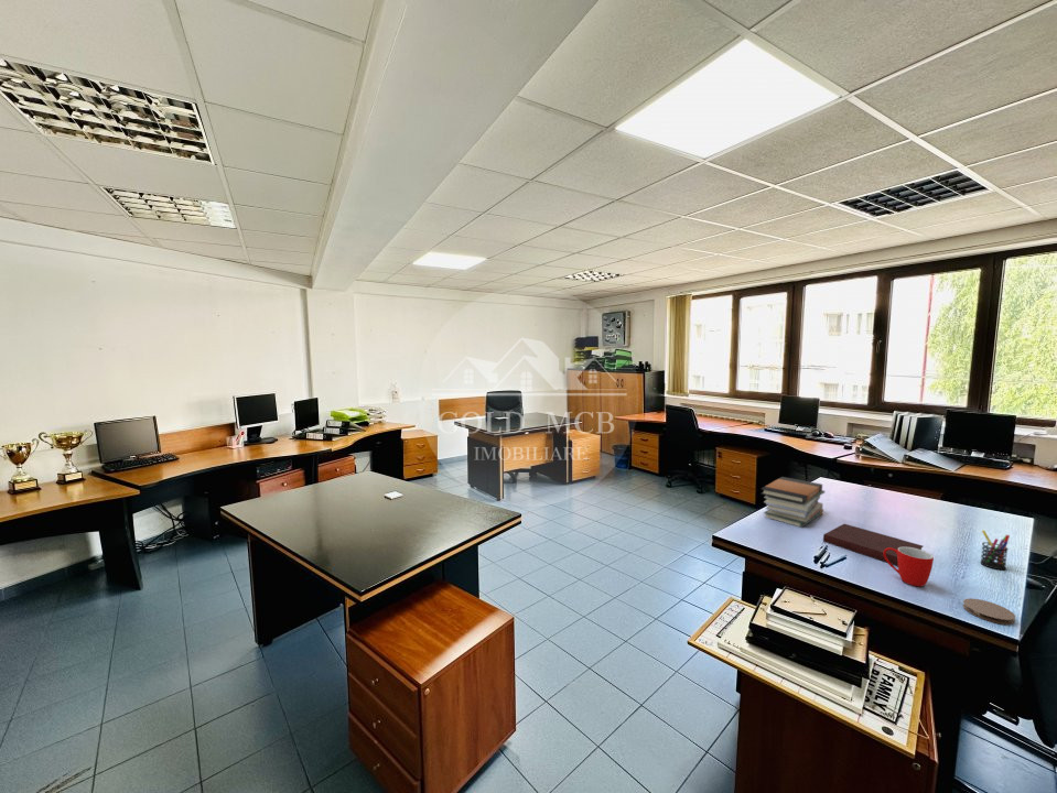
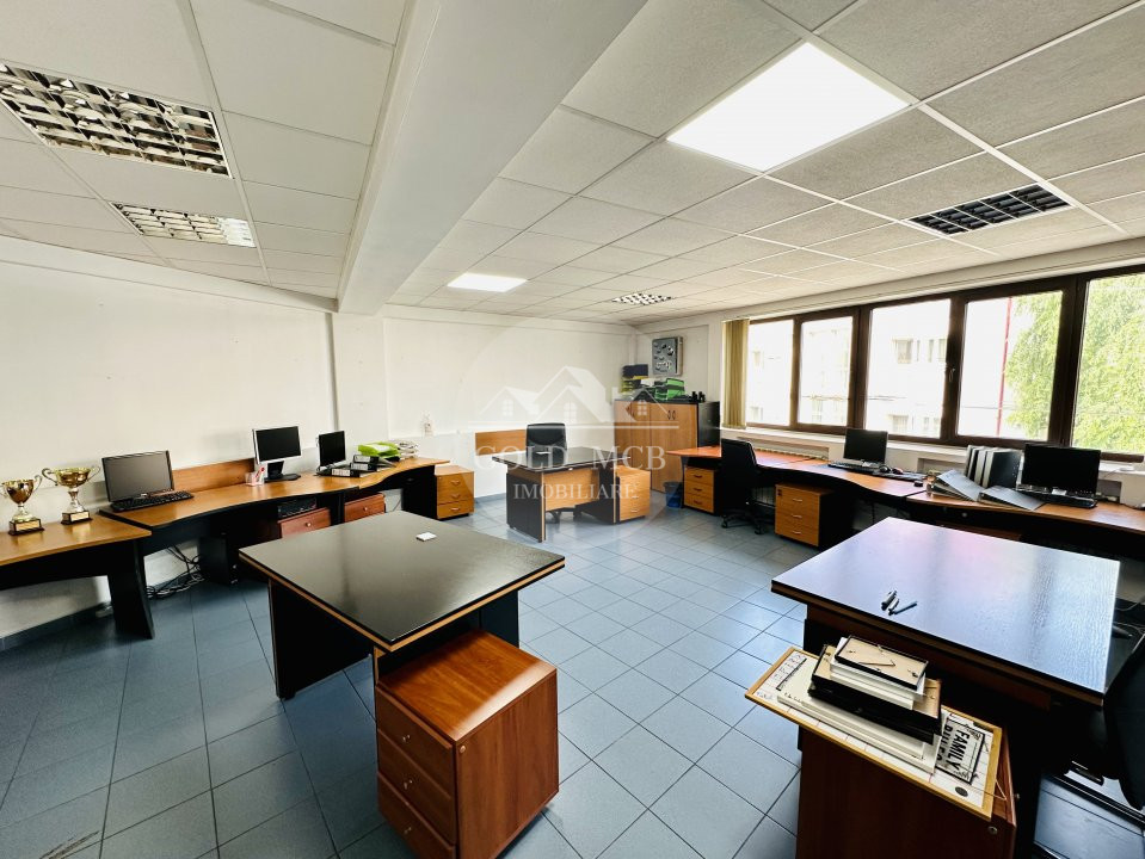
- pen holder (997, 548)
- coaster (988, 610)
- book stack (792, 501)
- mug (906, 565)
- notebook (871, 543)
